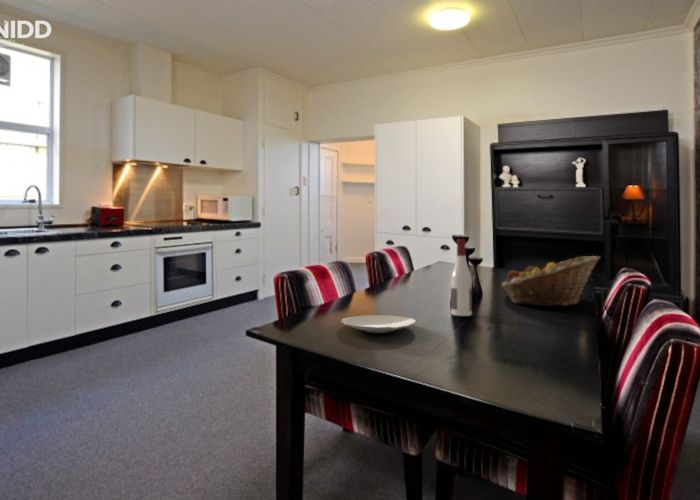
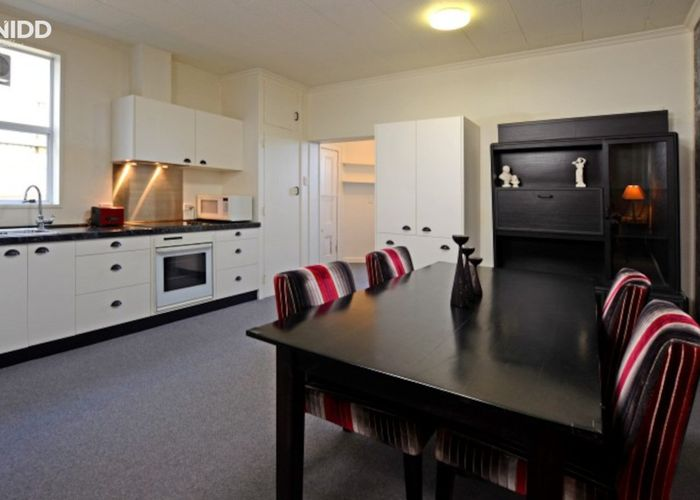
- alcohol (461, 277)
- fruit basket (548, 279)
- plate (378, 325)
